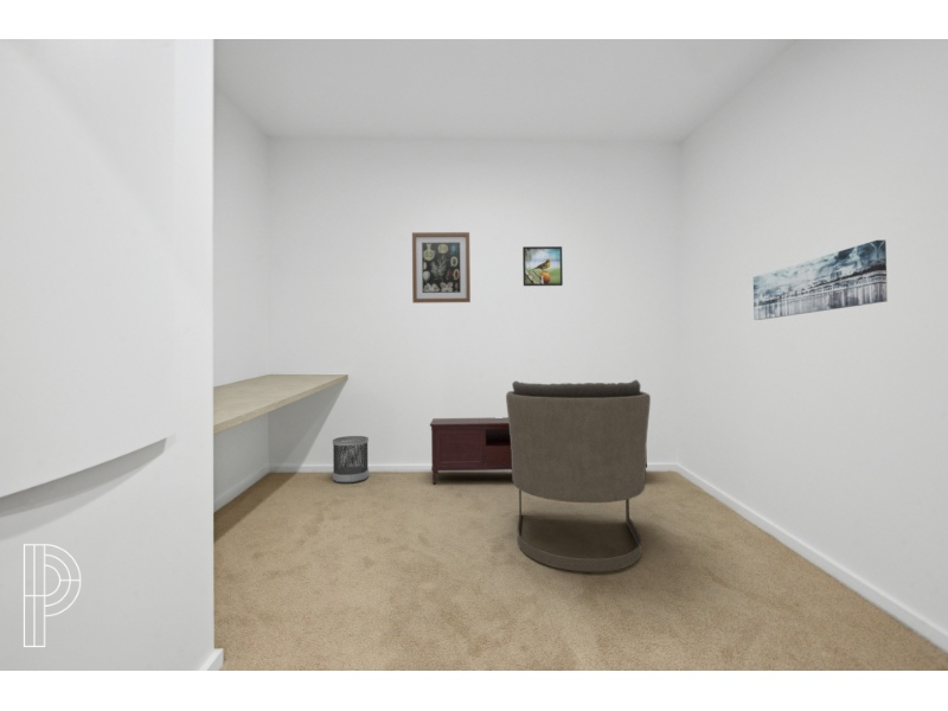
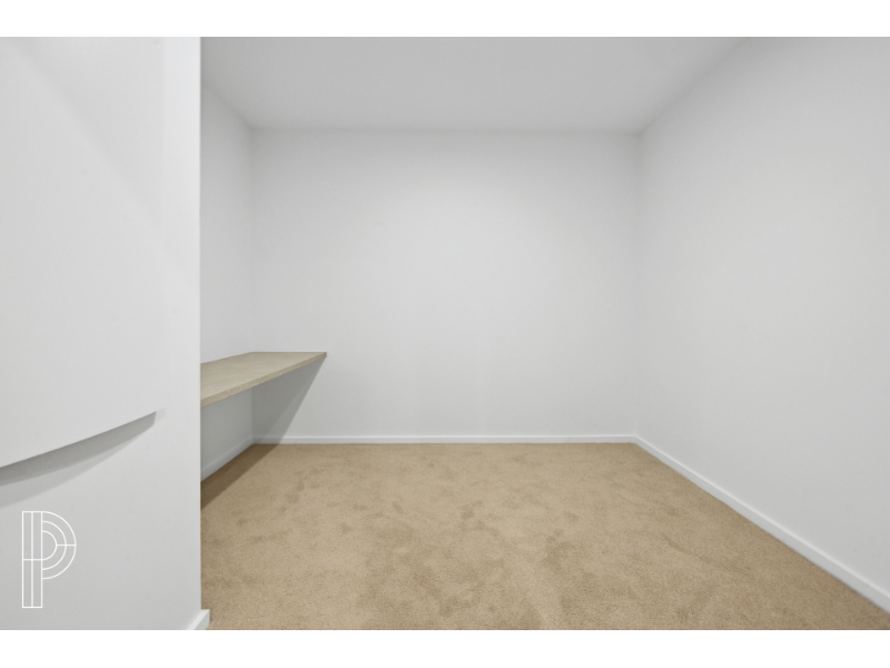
- wastebasket (351, 457)
- armchair (576, 461)
- media console (511, 449)
- wall art (808, 287)
- wall art (441, 267)
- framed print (542, 265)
